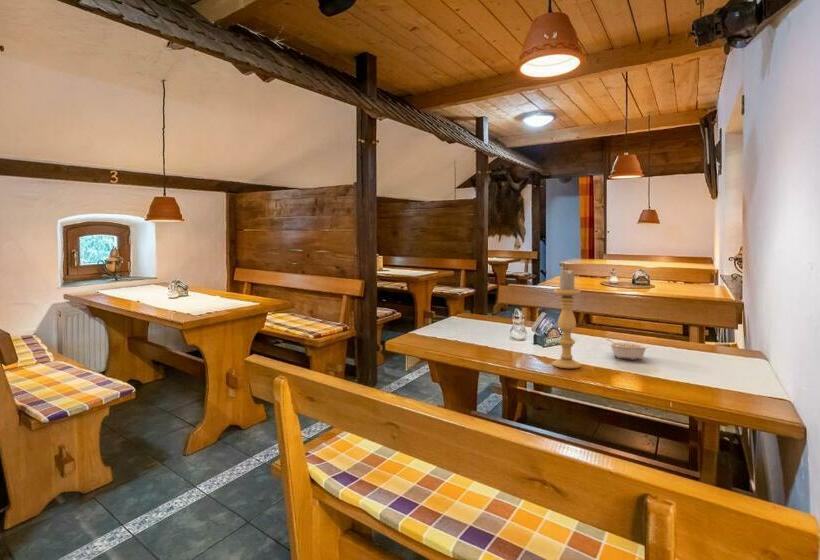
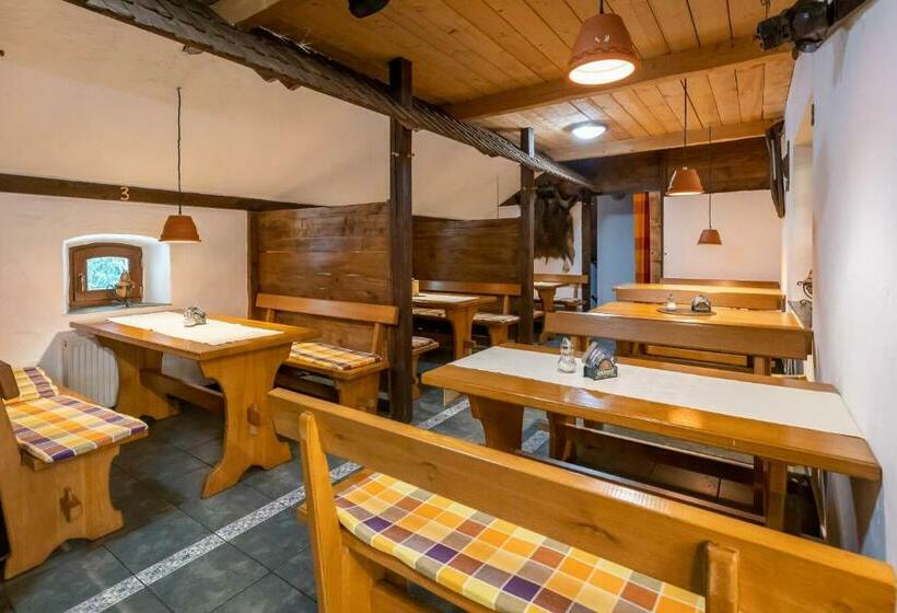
- candle holder (566, 317)
- legume (626, 349)
